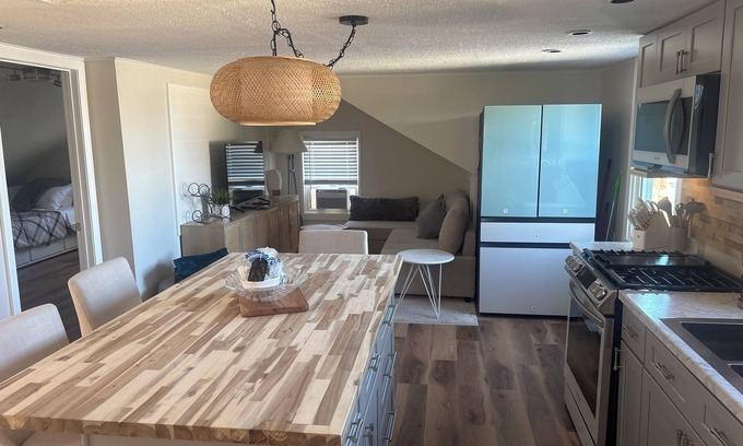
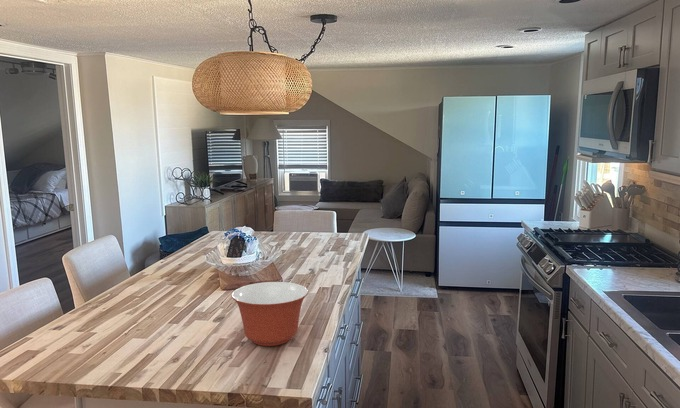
+ mixing bowl (270, 315)
